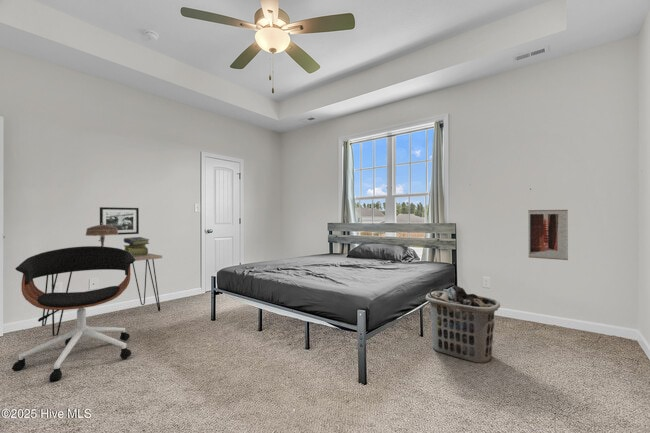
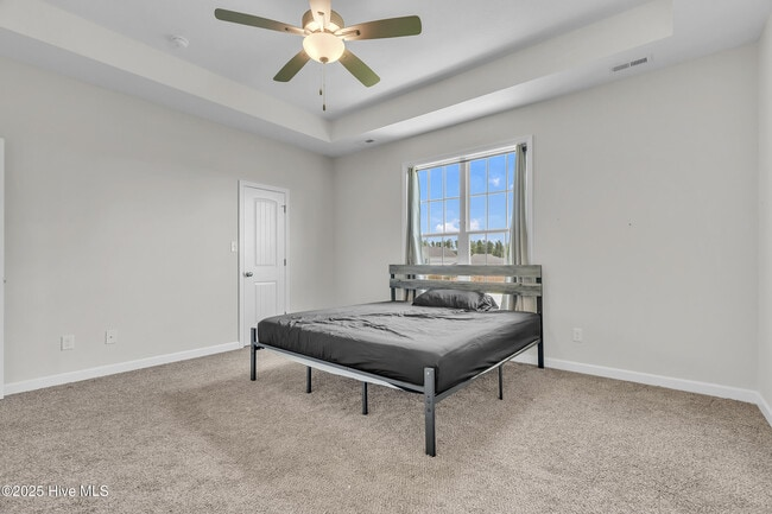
- office chair (79, 303)
- desk (136, 282)
- picture frame (119, 221)
- stack of books (136, 246)
- clothes hamper (461, 320)
- table lamp (102, 240)
- wall art (547, 234)
